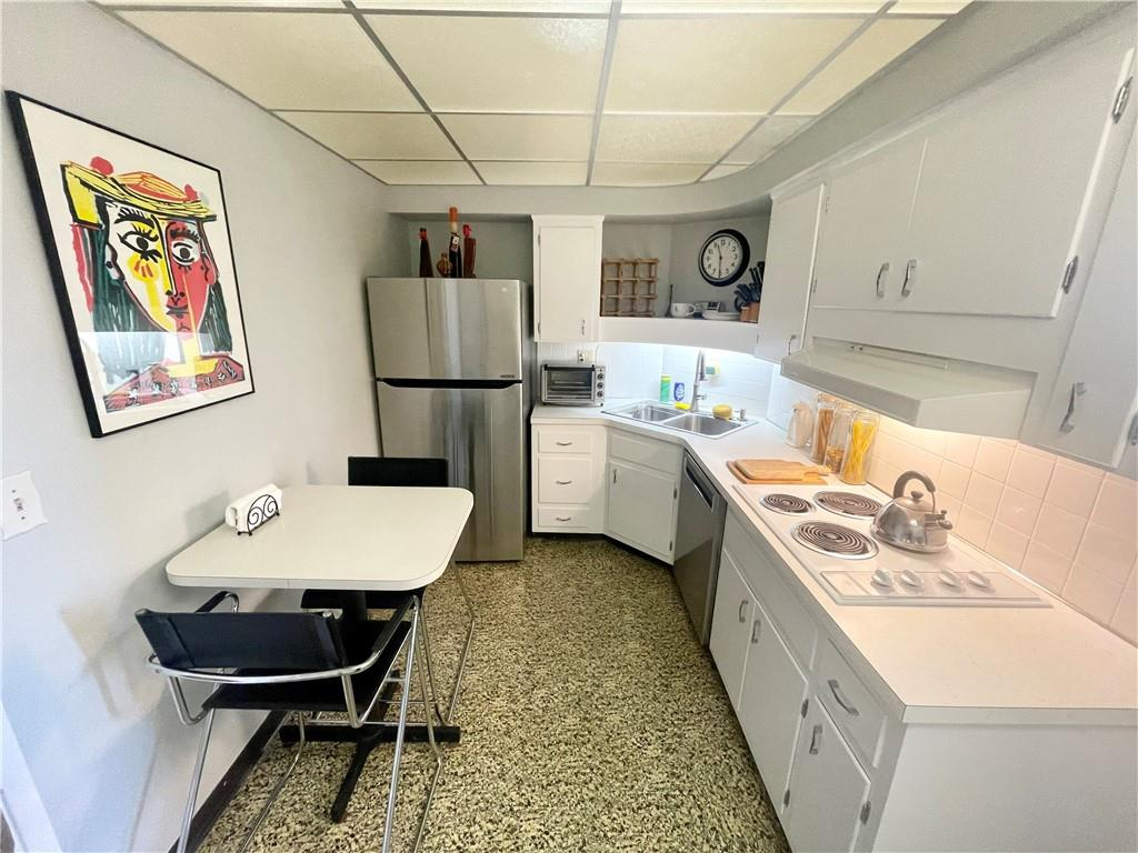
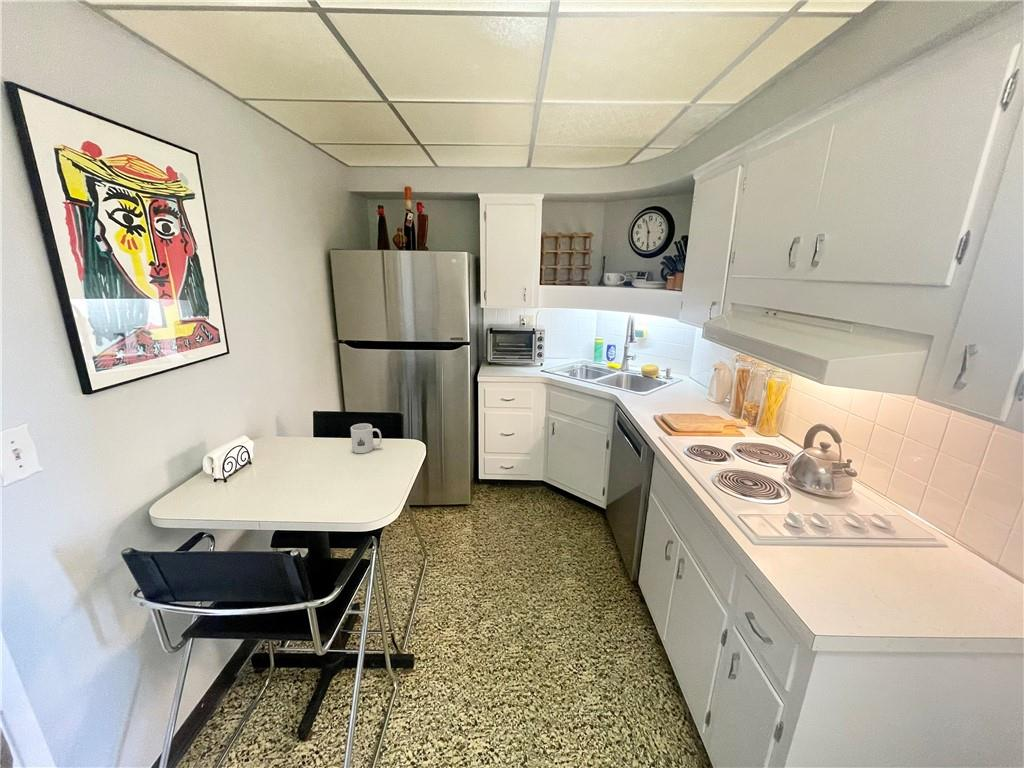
+ mug (366, 438)
